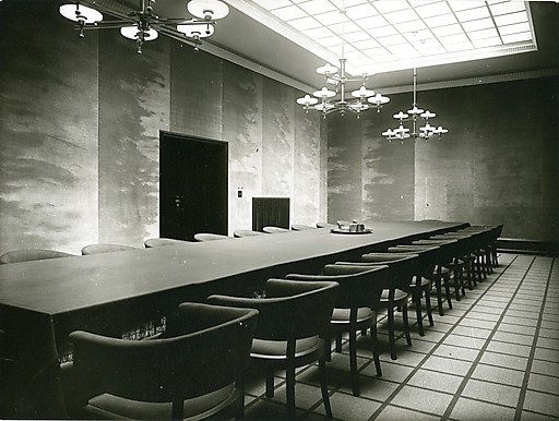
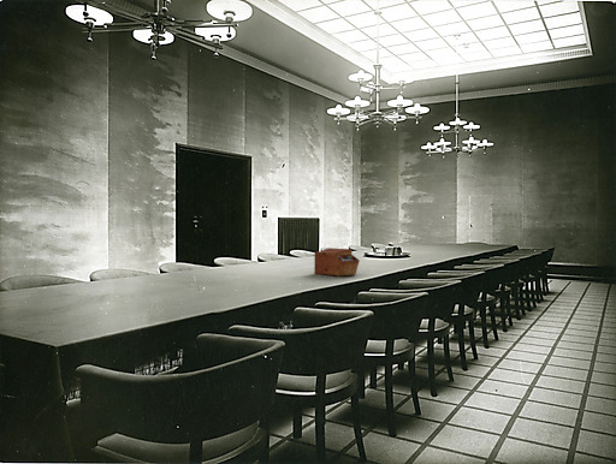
+ sewing box (336, 261)
